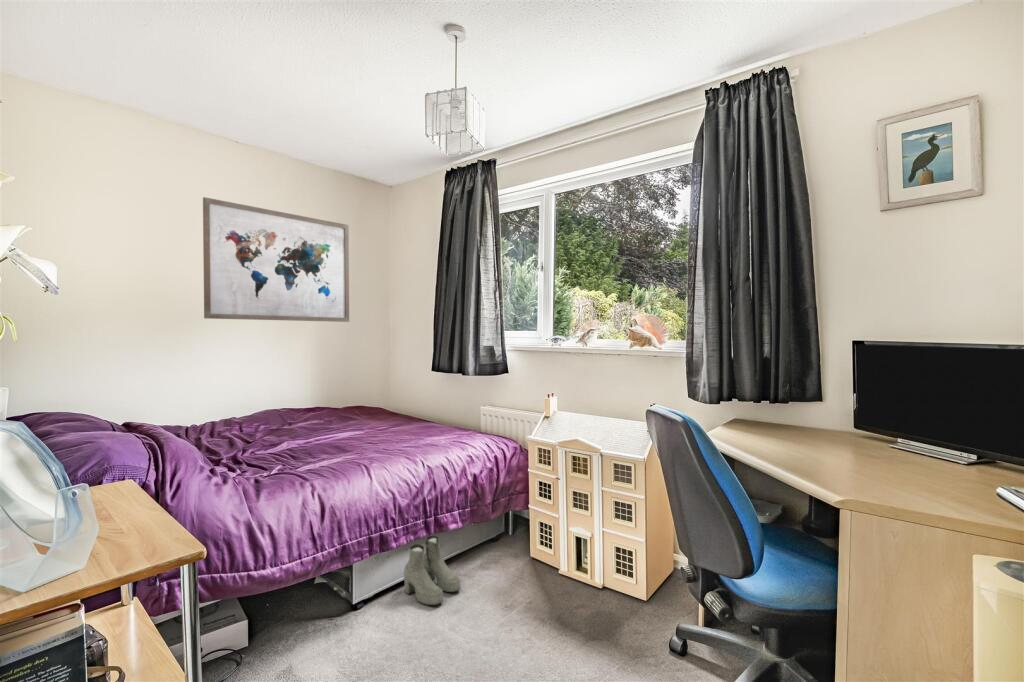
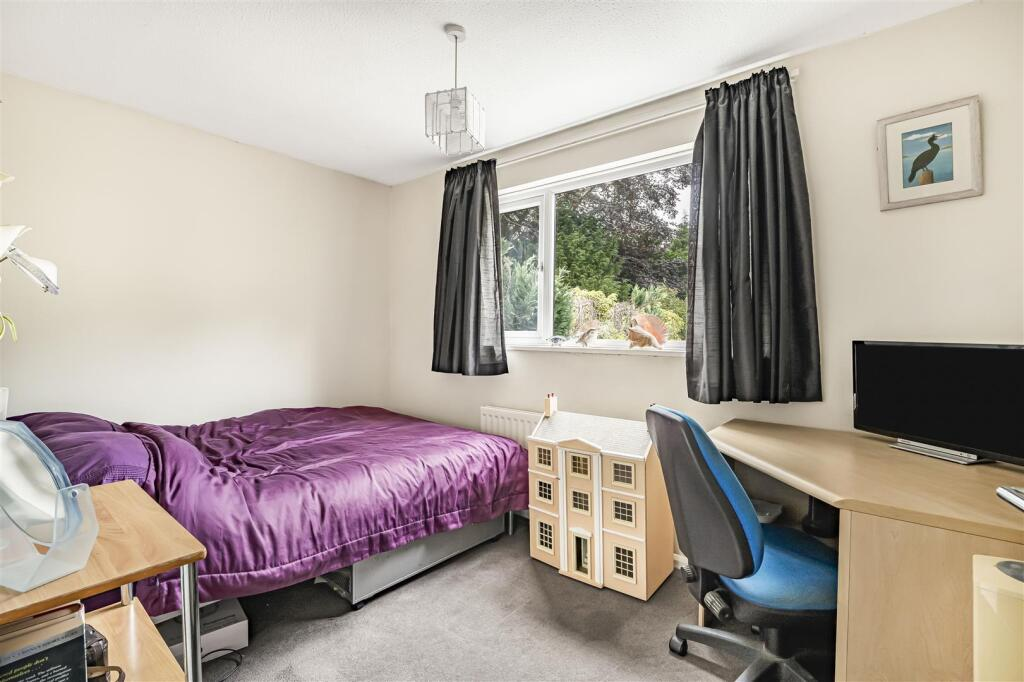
- wall art (284, 266)
- boots (431, 567)
